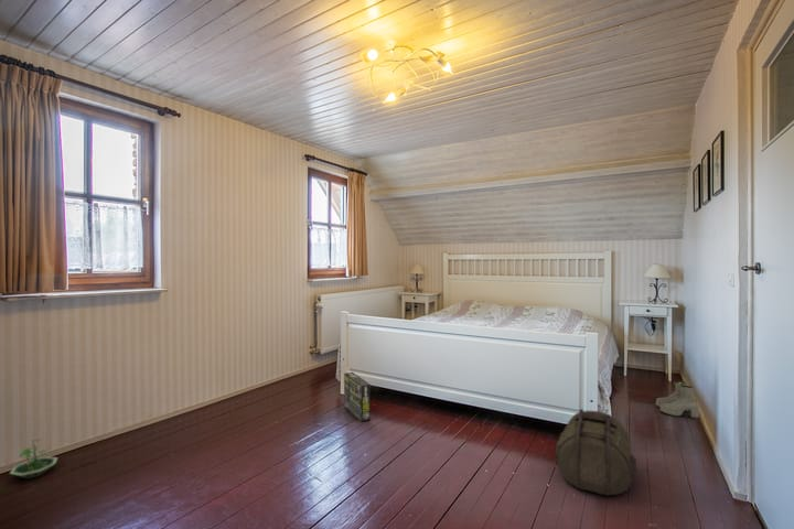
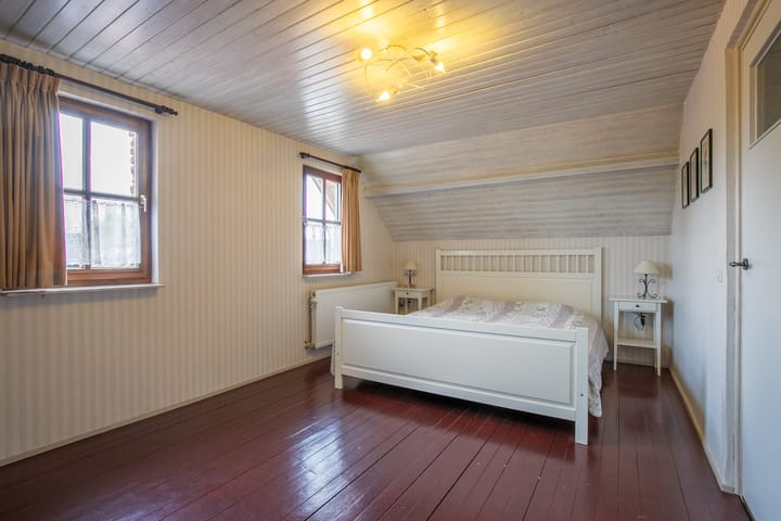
- boots (676, 397)
- backpack (594, 445)
- box (356, 396)
- terrarium (34, 445)
